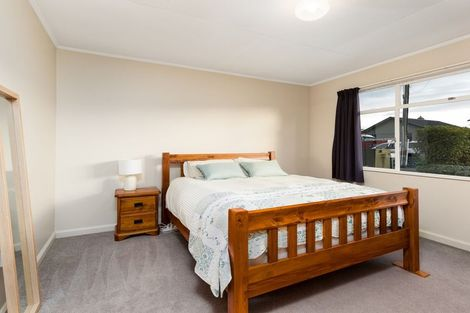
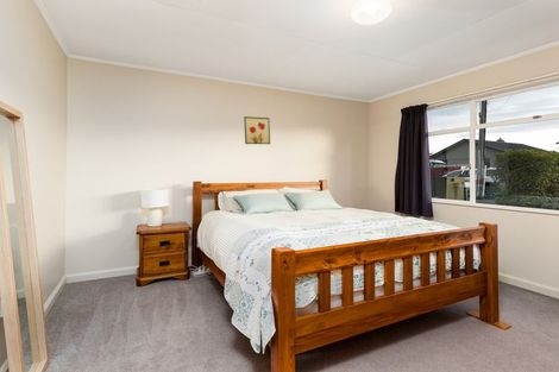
+ wall art (257, 131)
